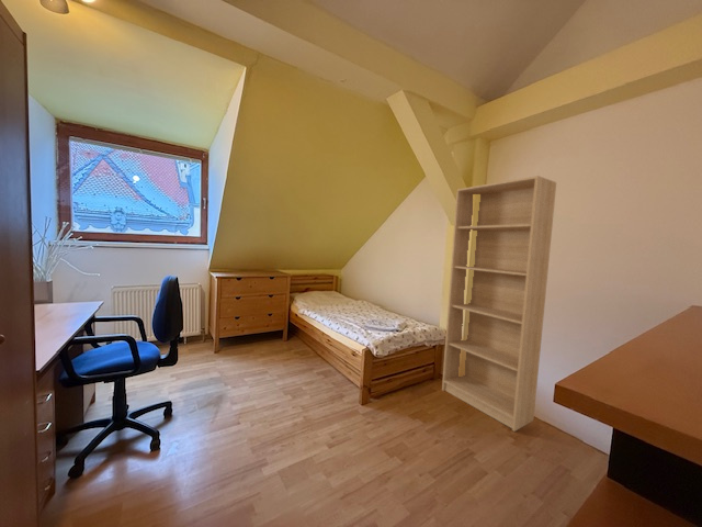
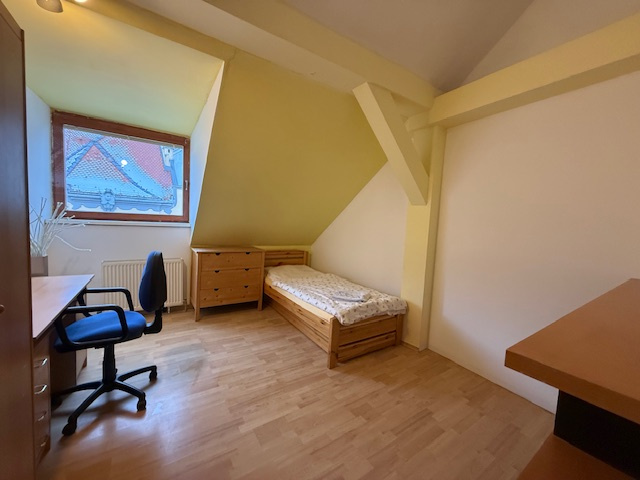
- bookshelf (492, 298)
